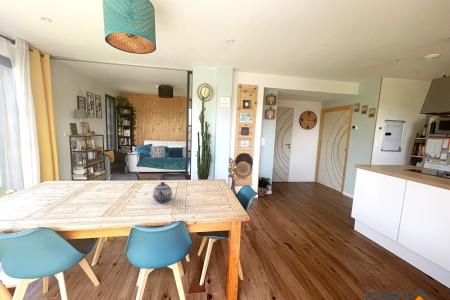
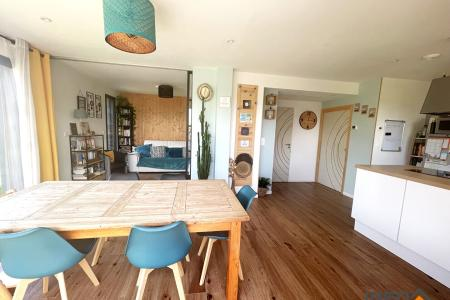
- teapot (162, 191)
